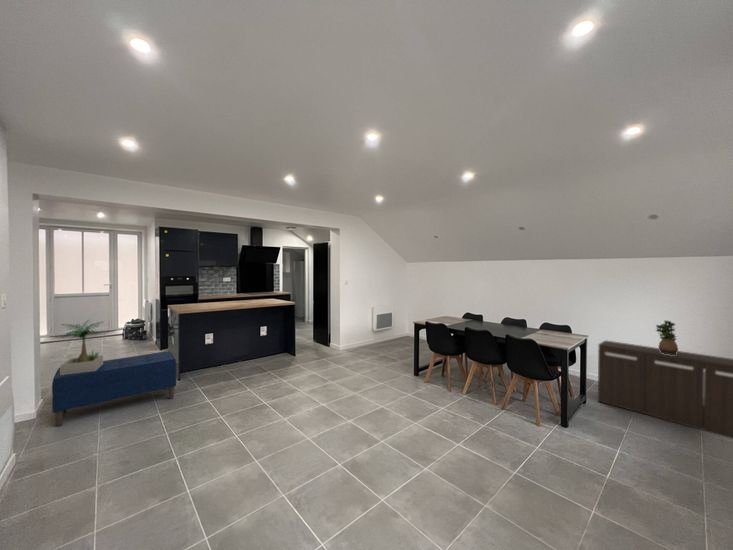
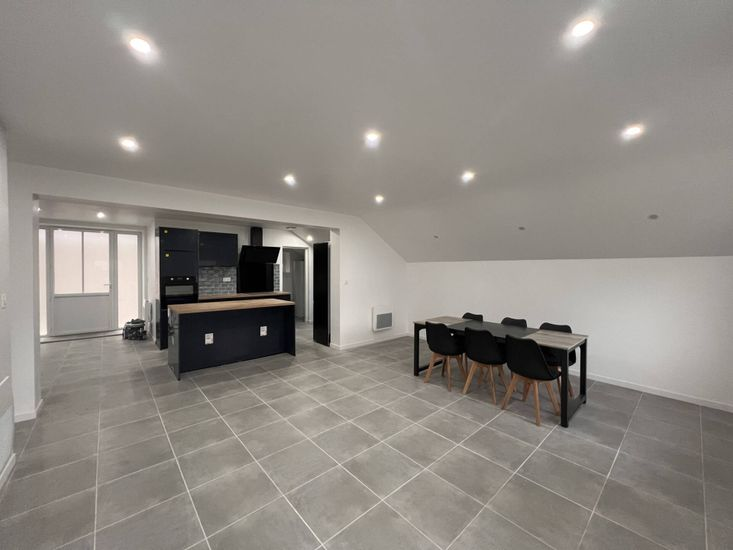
- storage cabinet (679, 386)
- potted plant (85, 344)
- bench (120, 383)
- potted plant (666, 336)
